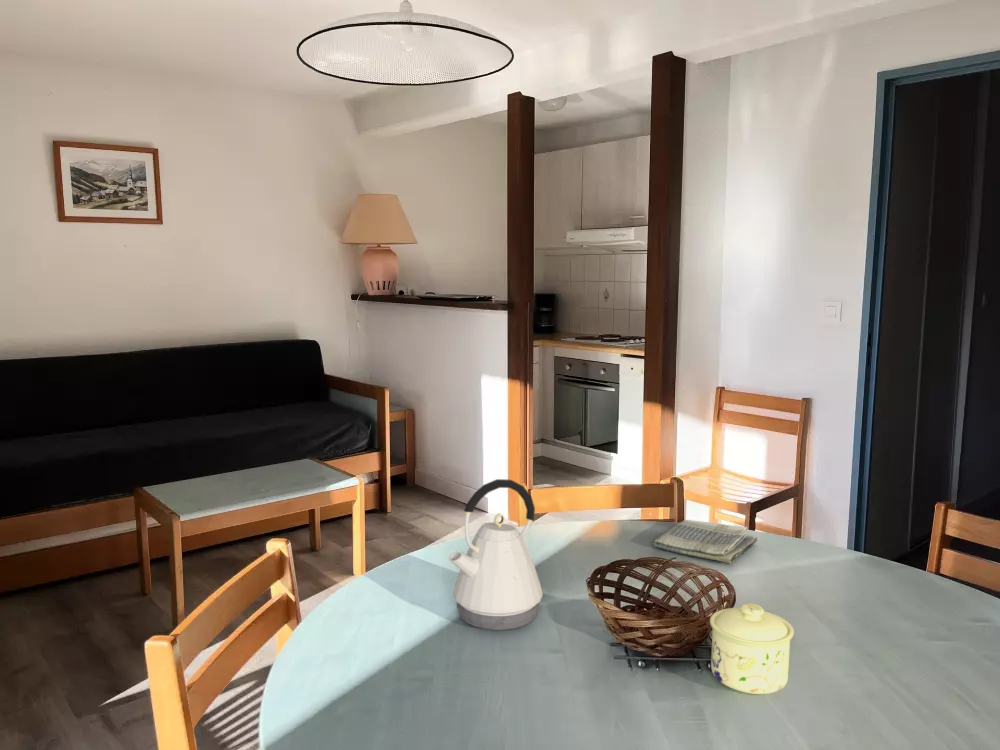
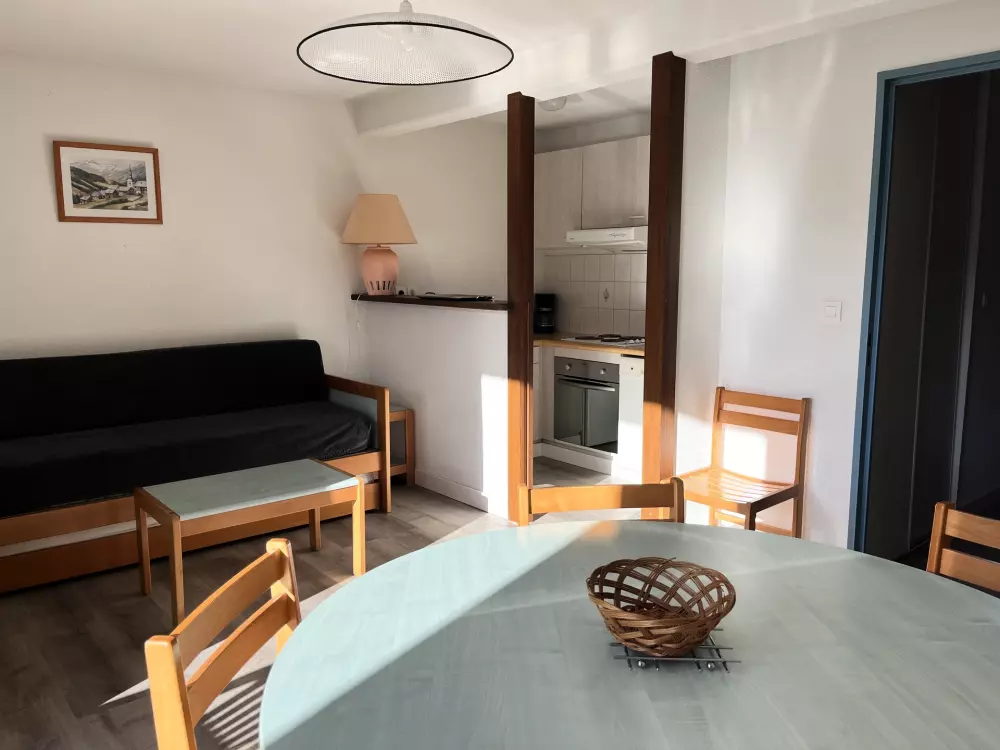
- sugar bowl (750, 644)
- kettle (495, 549)
- dish towel (706, 538)
